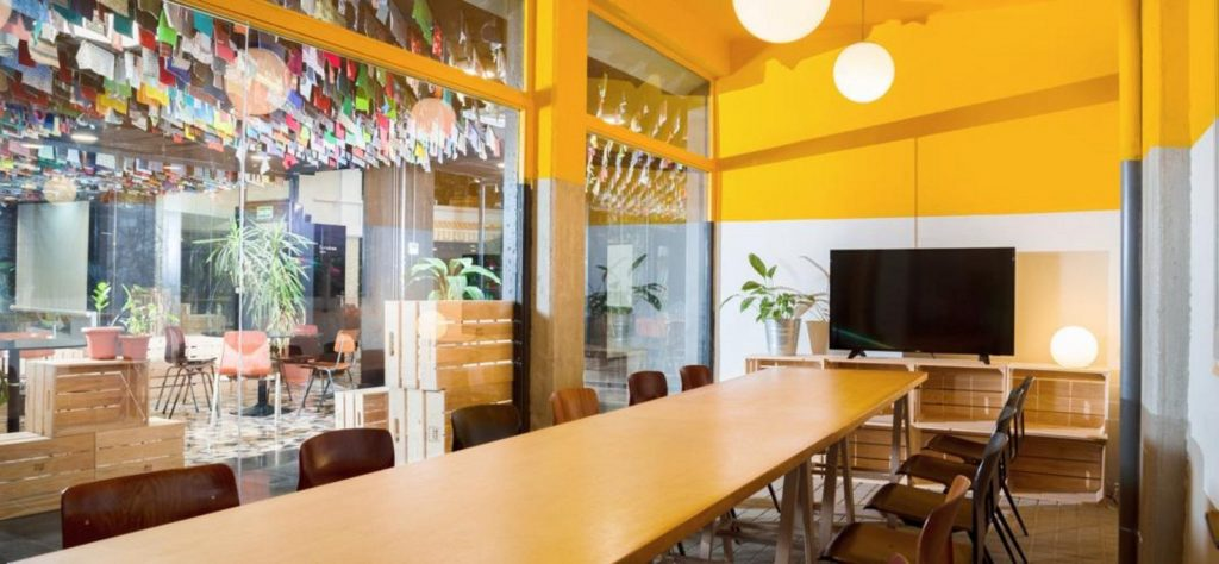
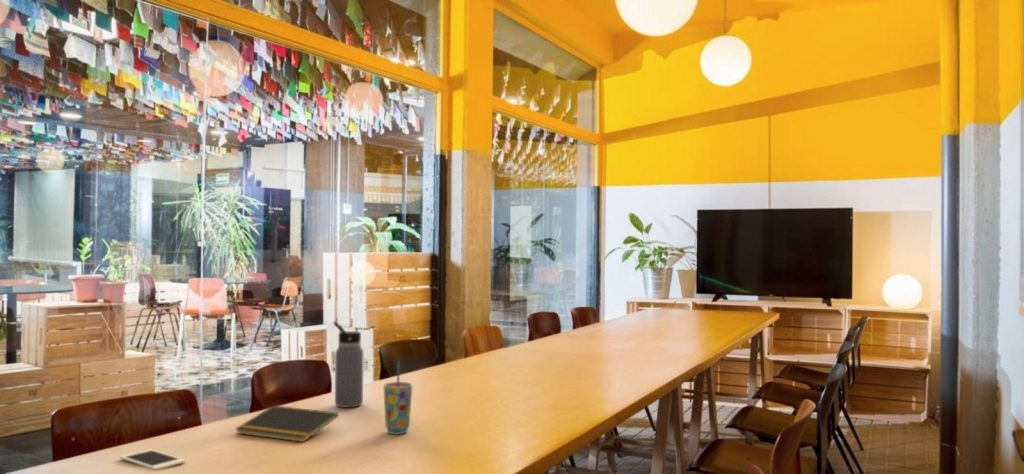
+ water bottle (348, 363)
+ cup (397, 396)
+ notepad (287, 422)
+ cell phone (152, 459)
